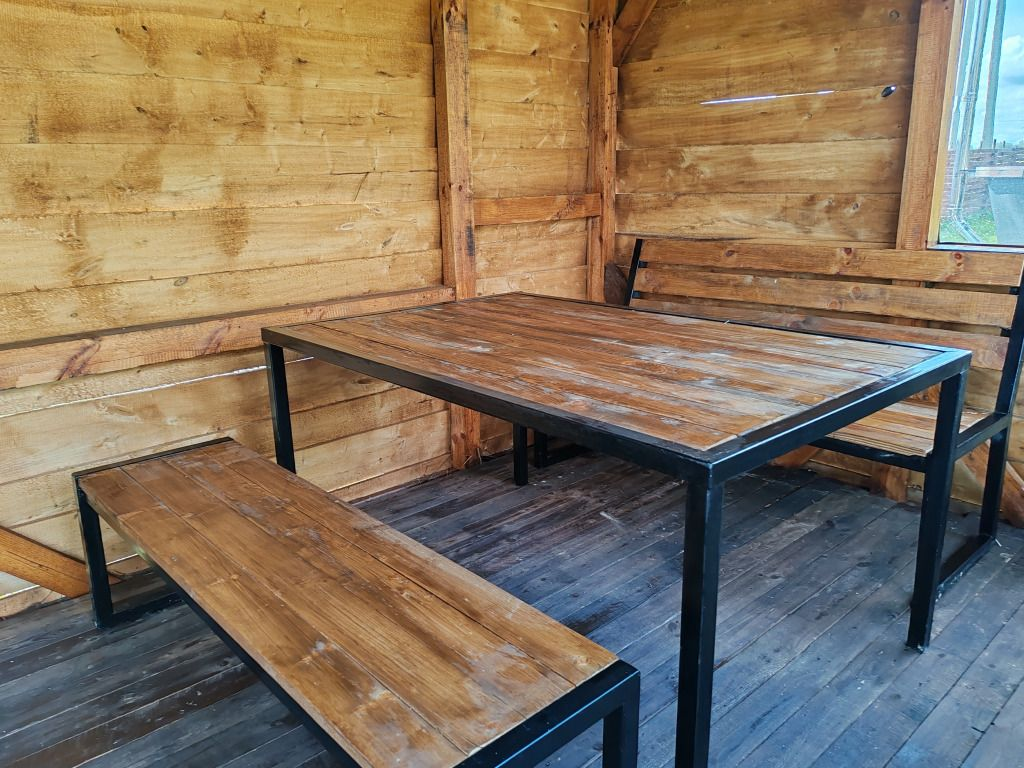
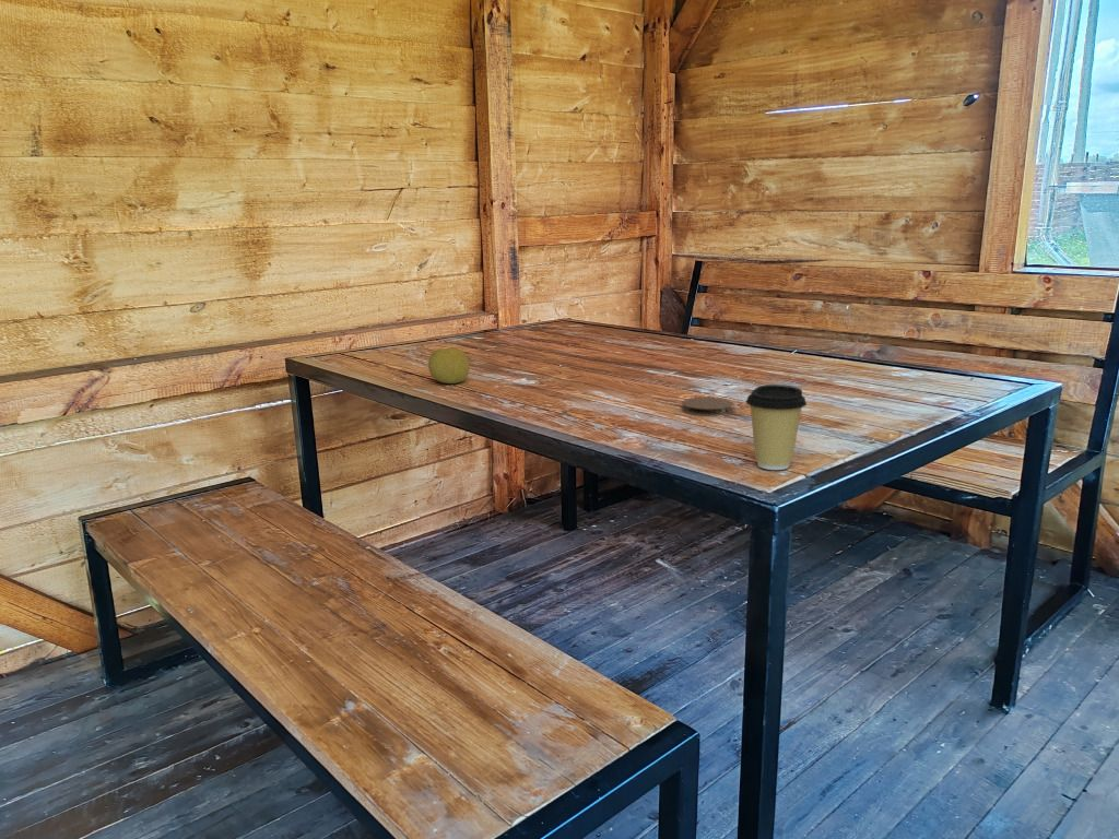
+ coaster (707, 406)
+ coffee cup (775, 427)
+ fruit (448, 365)
